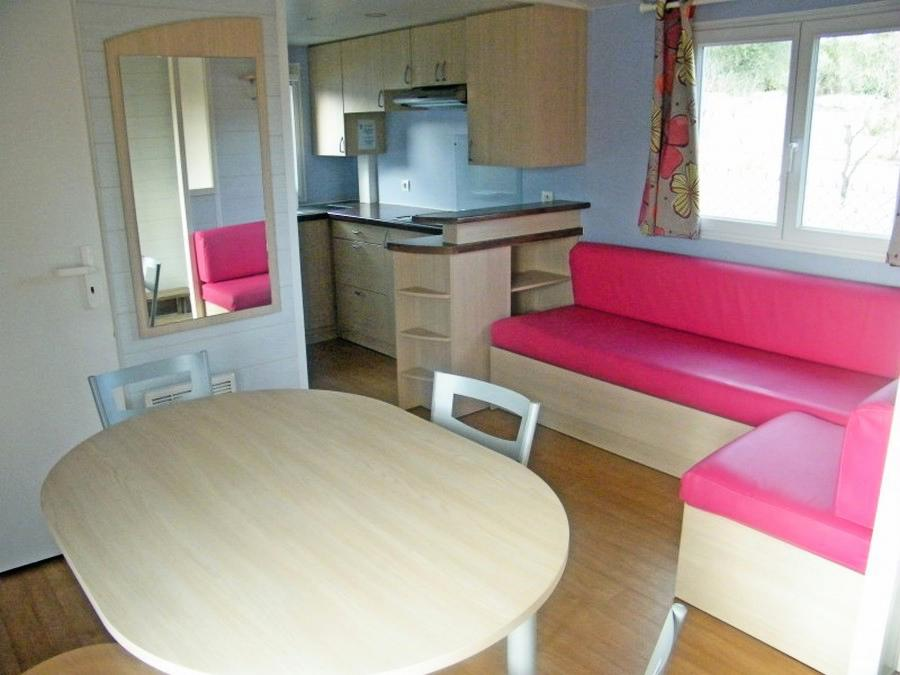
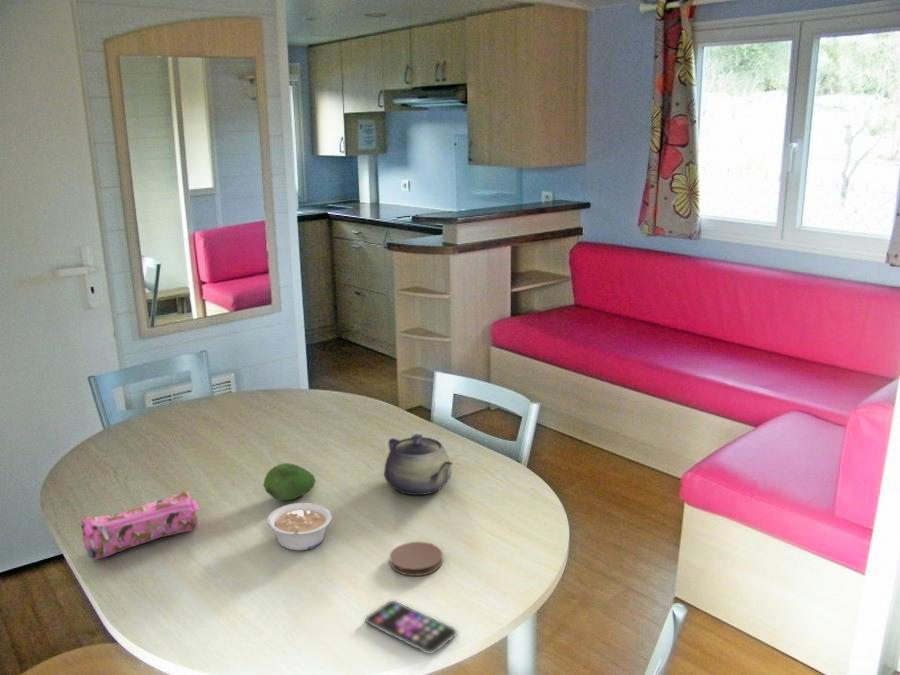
+ legume (301, 527)
+ fruit (290, 480)
+ smartphone (410, 626)
+ pencil case (141, 523)
+ coaster (416, 558)
+ teapot (419, 461)
